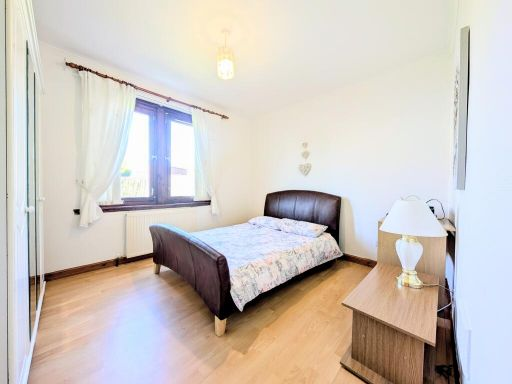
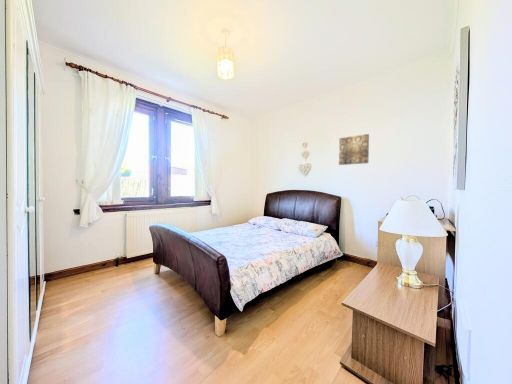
+ wall art (353, 150)
